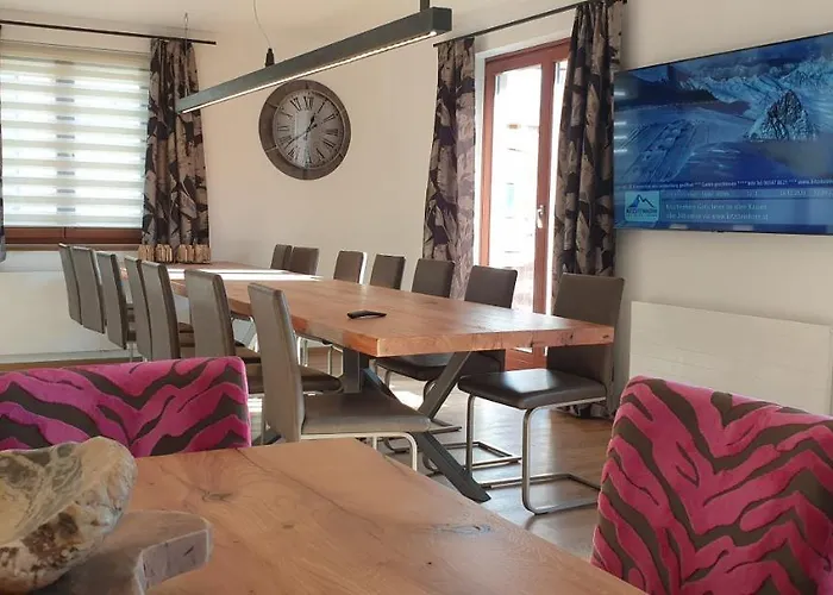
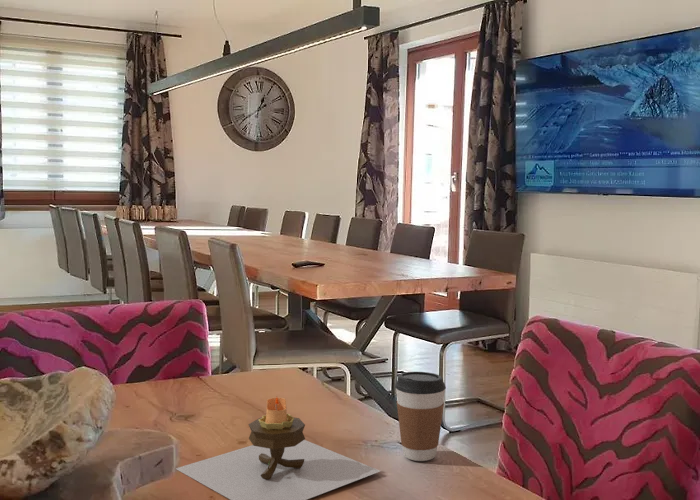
+ coffee cup (419, 415)
+ candle (277, 433)
